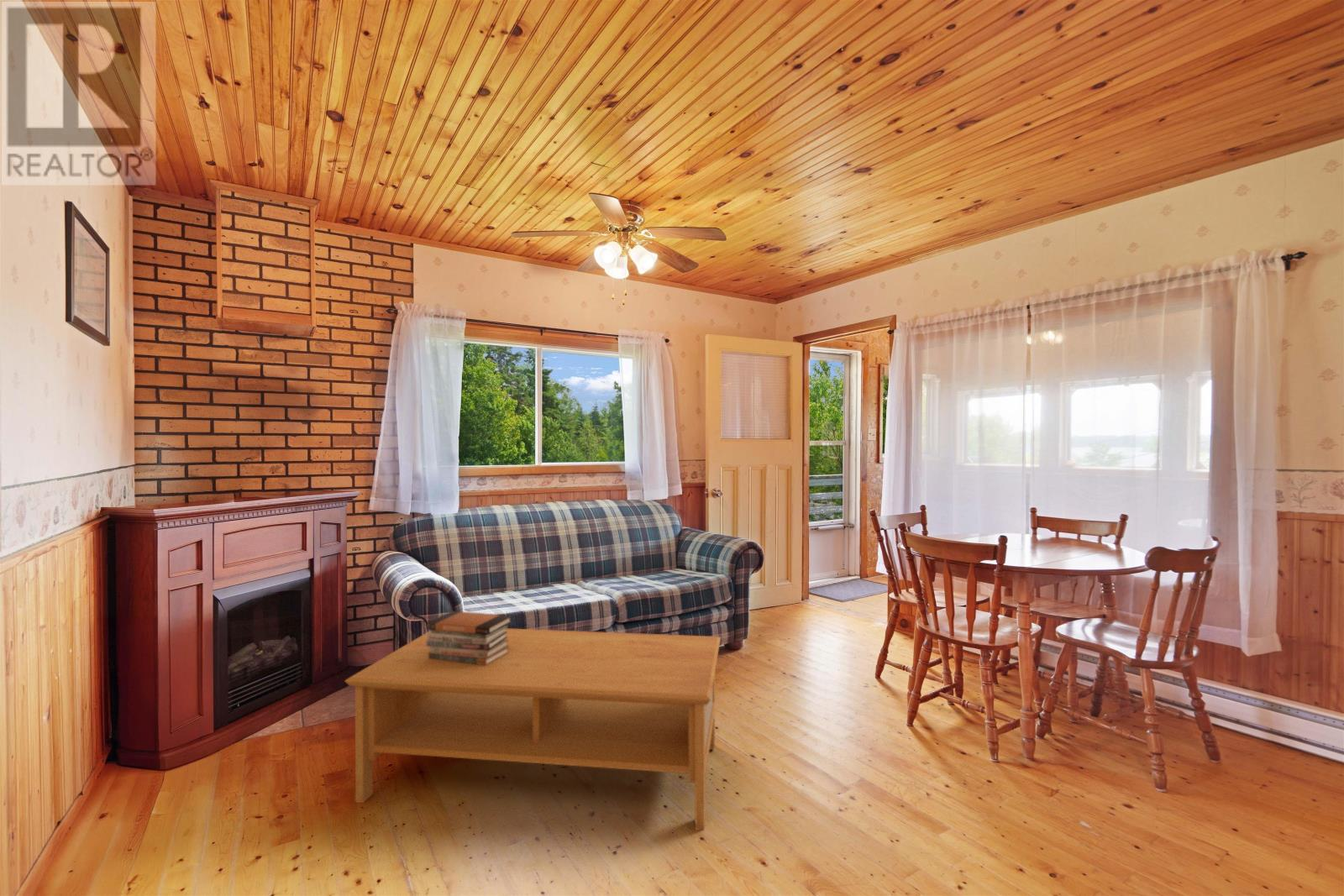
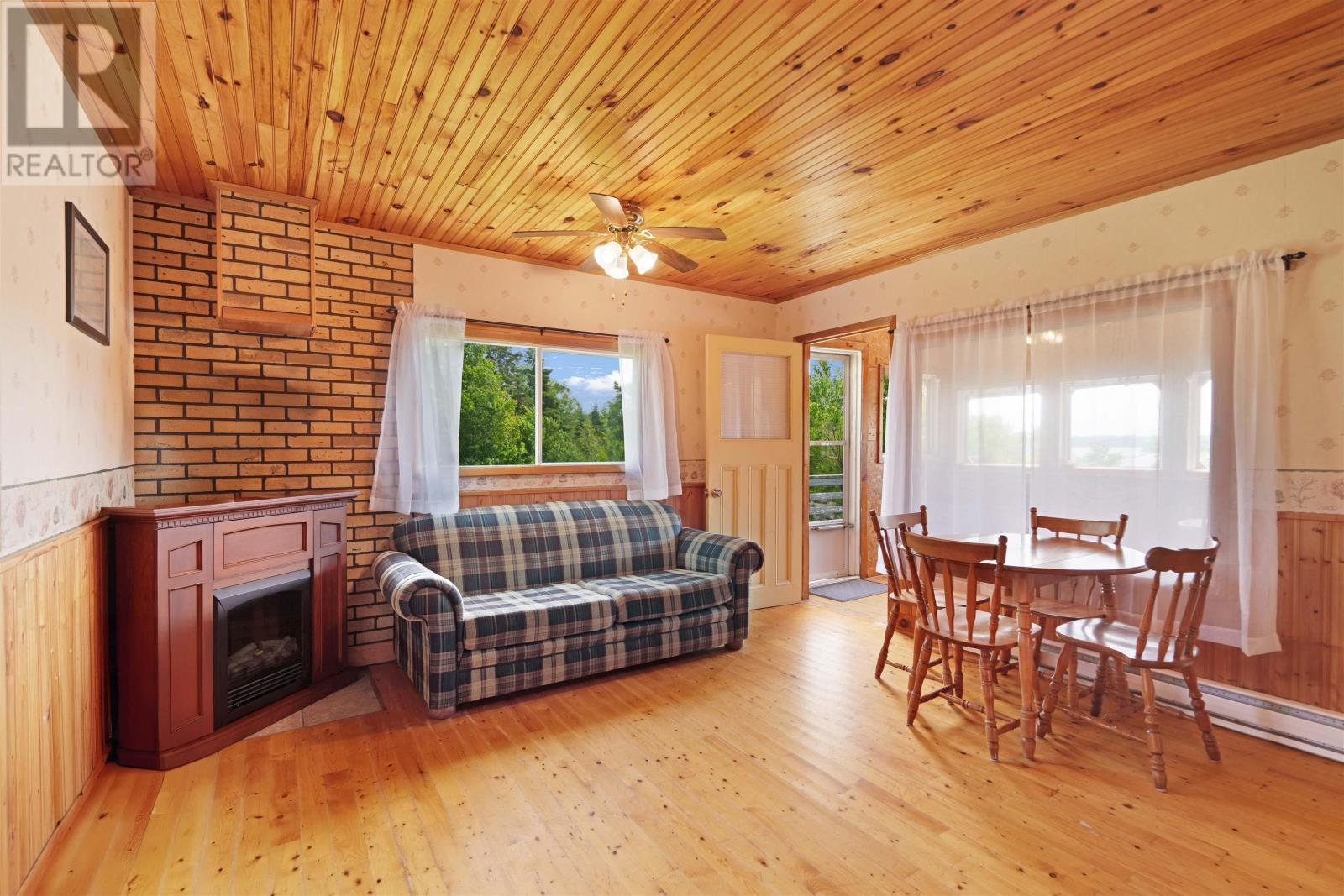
- coffee table (551, 712)
- book stack (469, 637)
